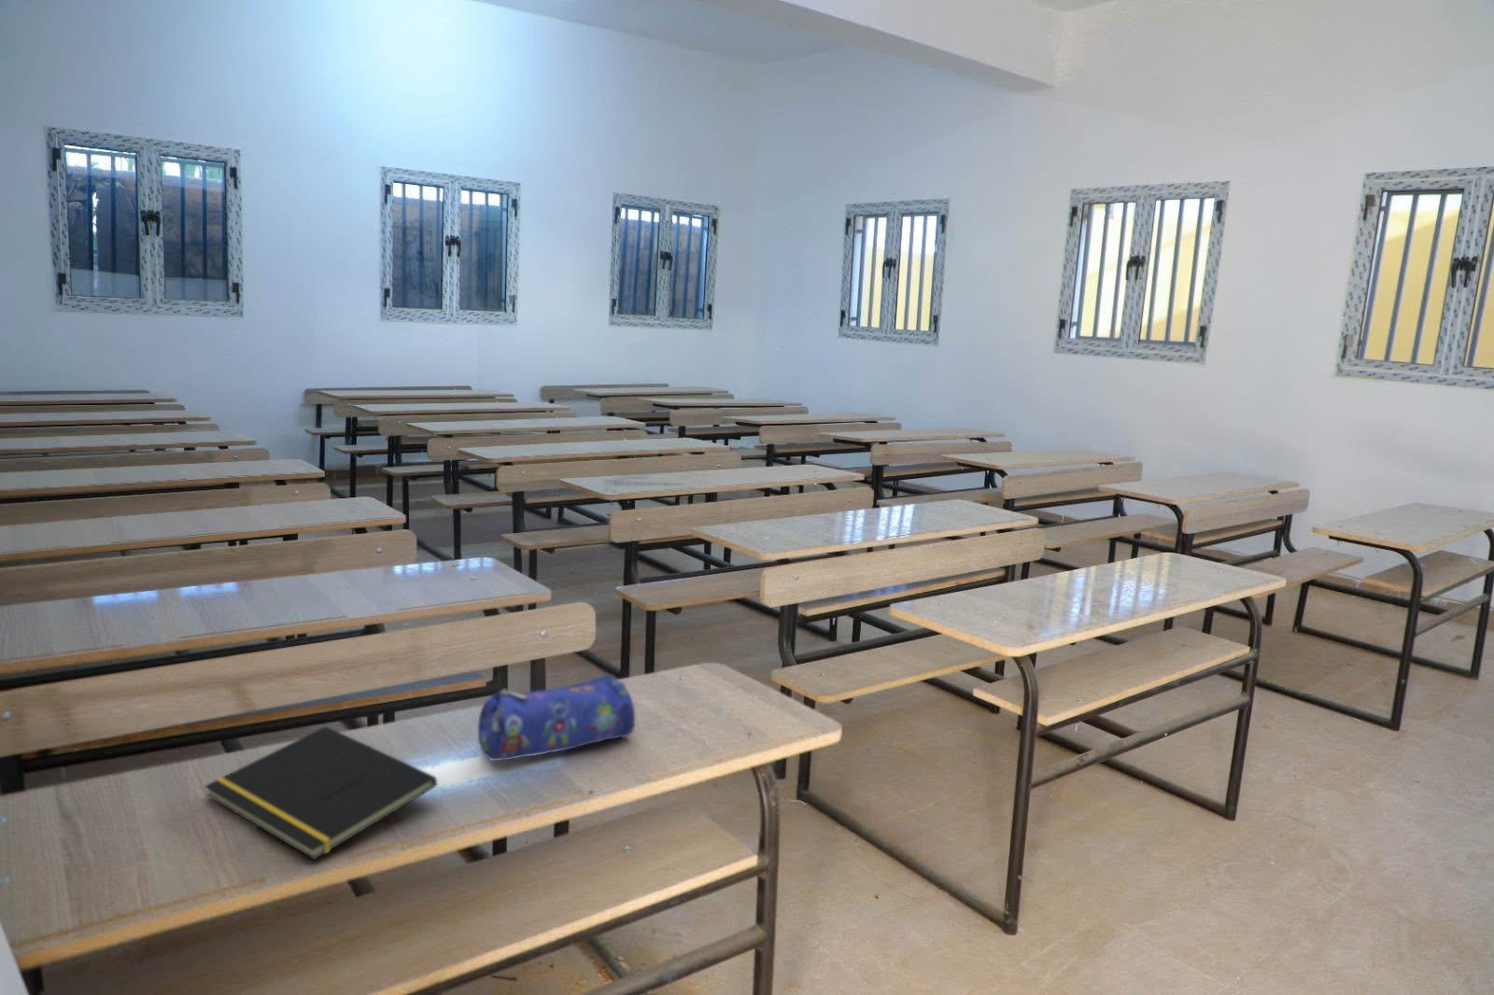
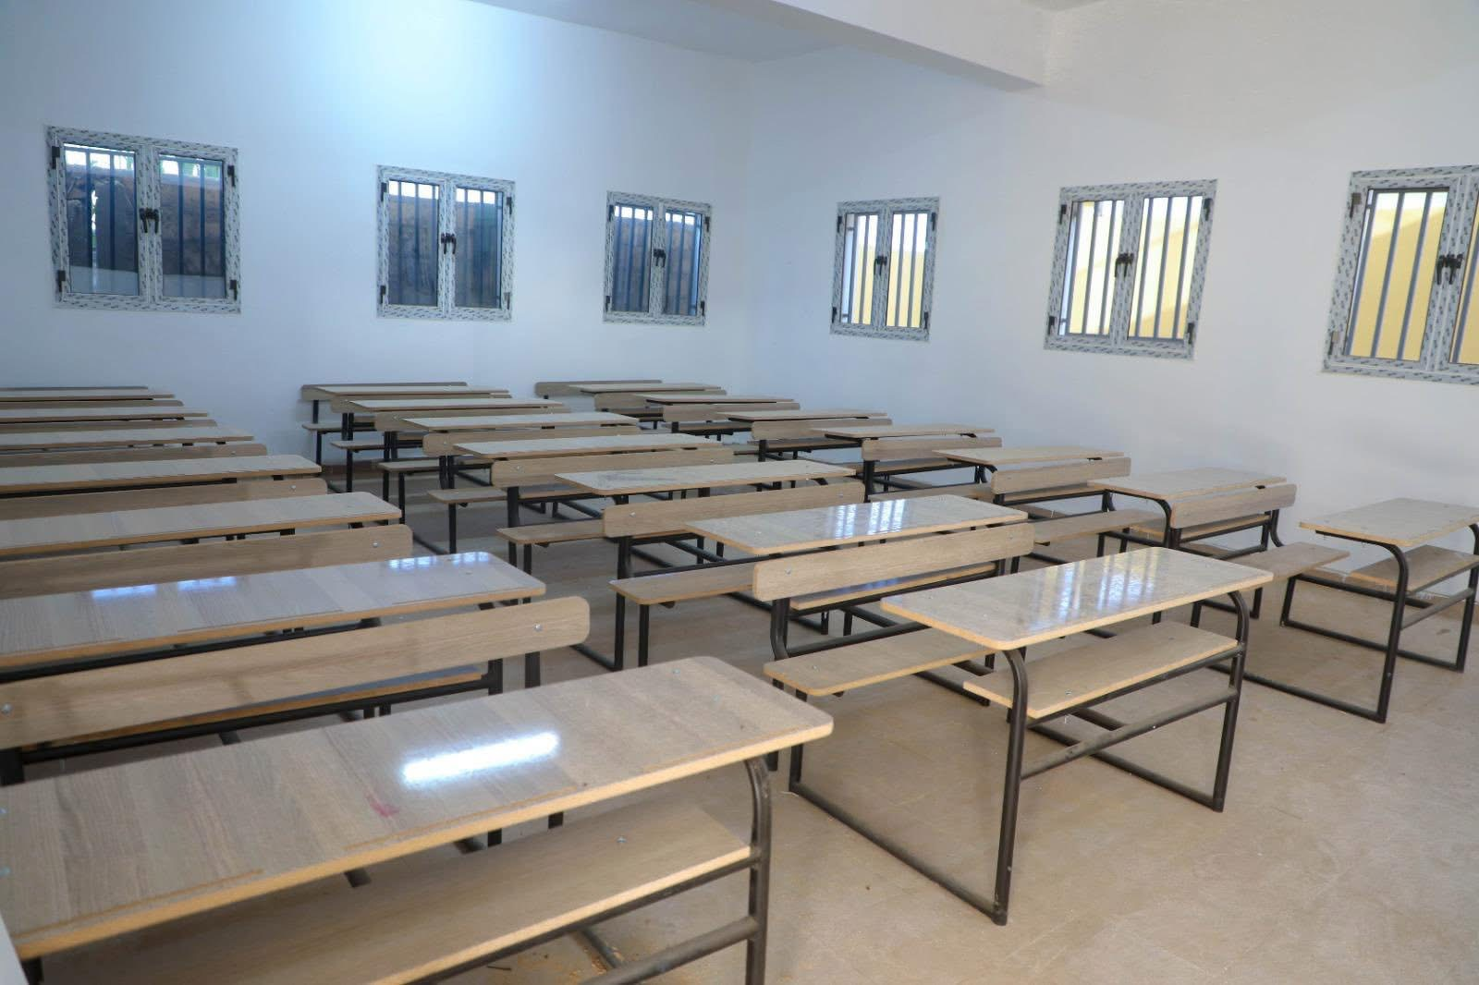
- pencil case (558, 715)
- notepad (320, 786)
